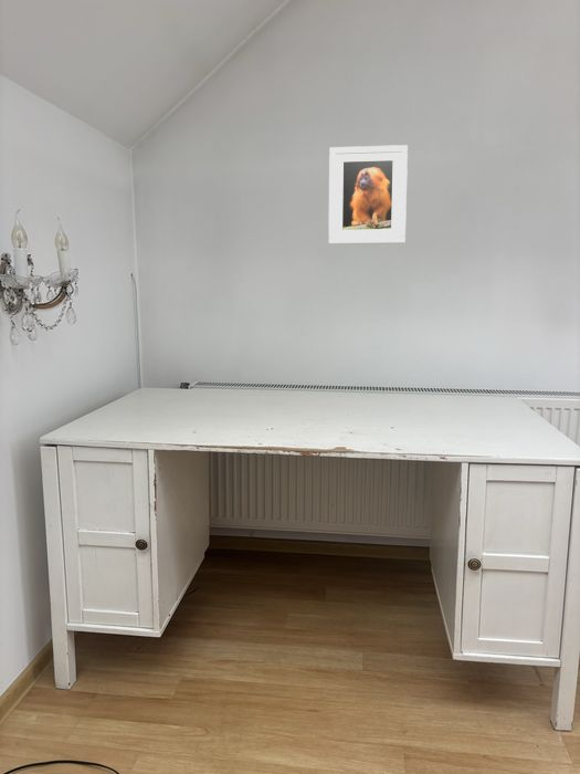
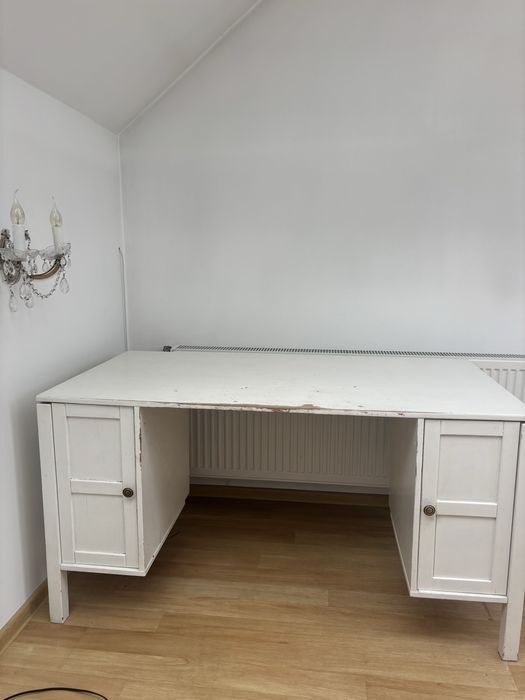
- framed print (367, 195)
